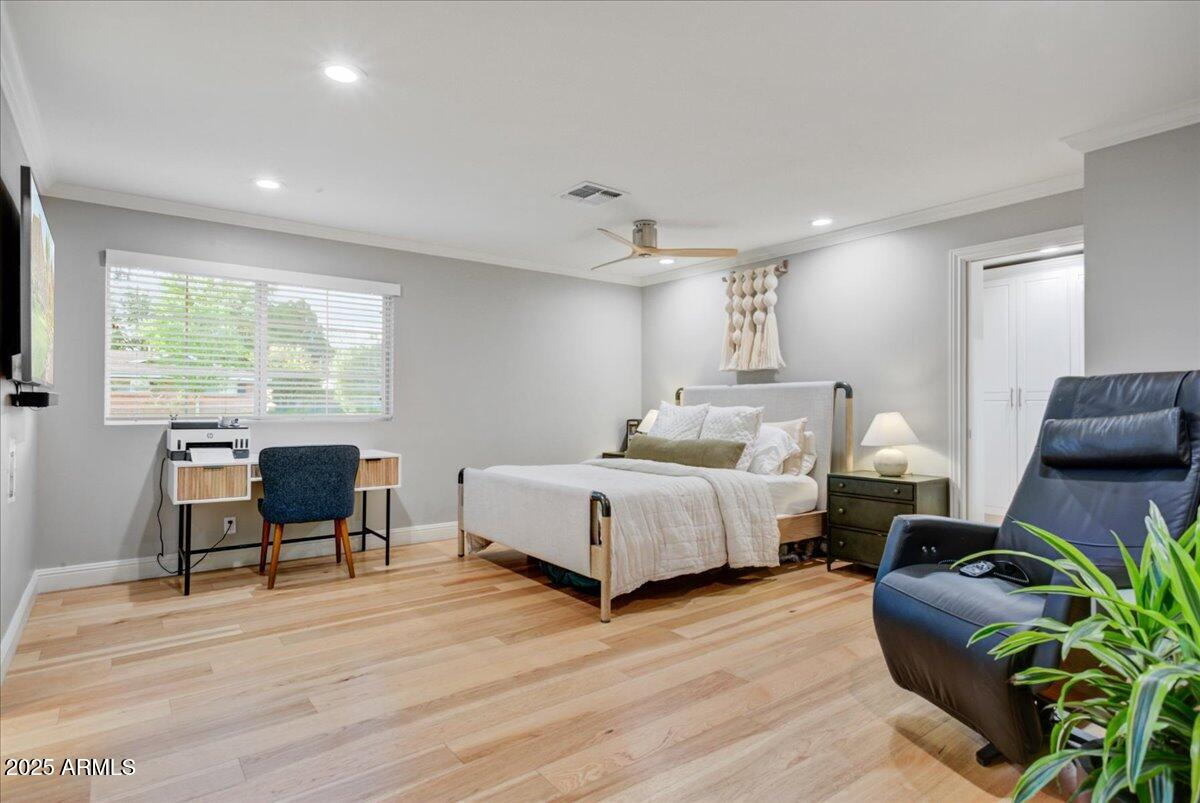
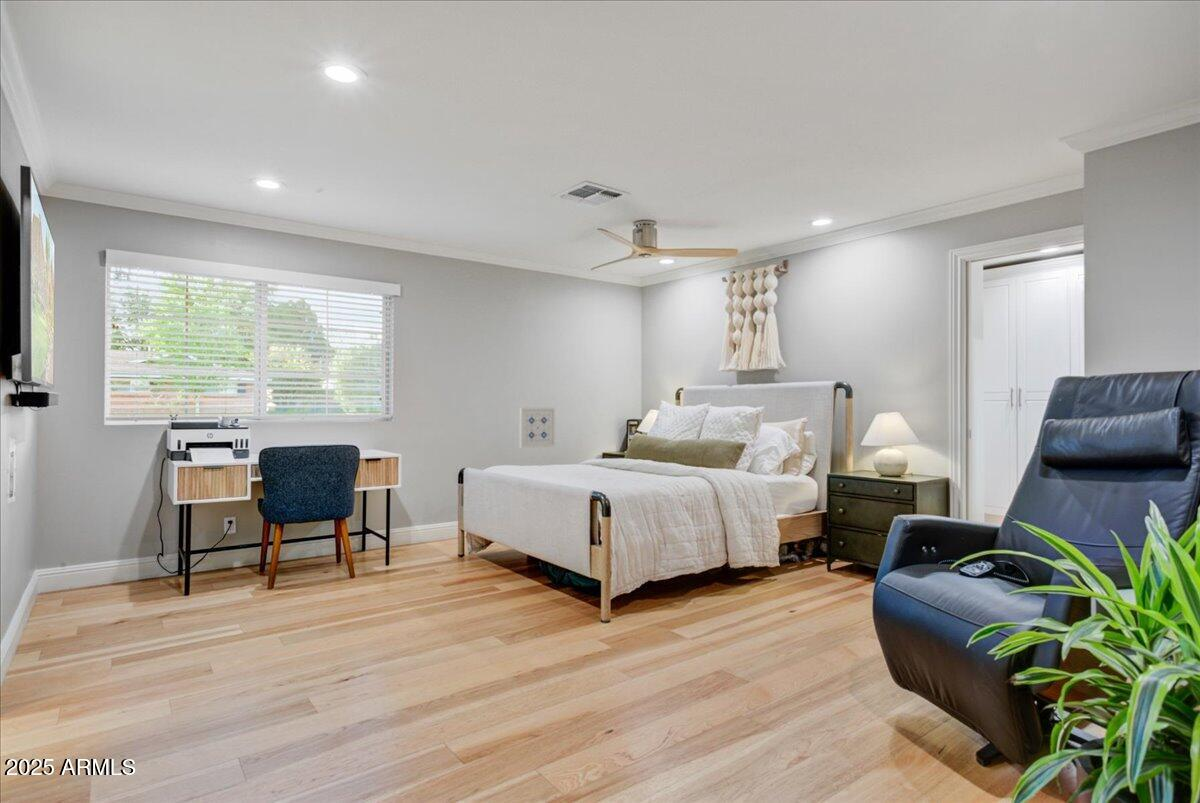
+ wall art (537, 427)
